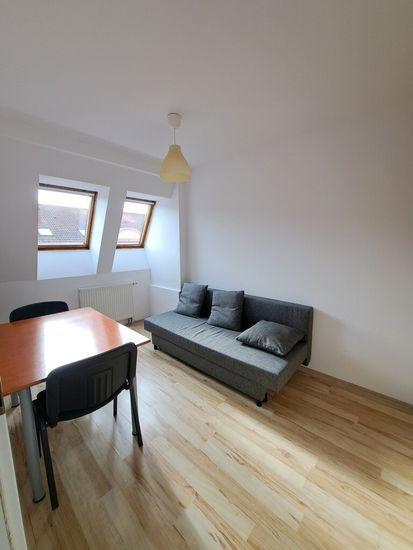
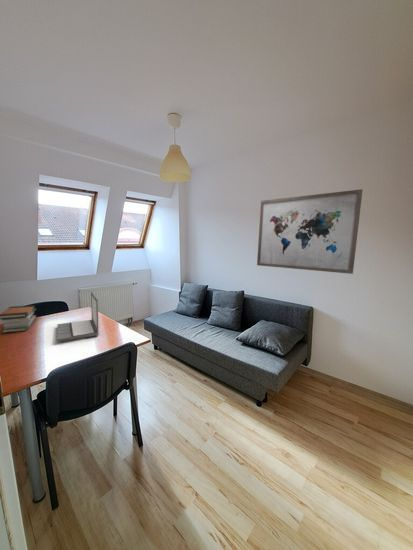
+ laptop (78, 321)
+ wall art (301, 233)
+ book stack (18, 318)
